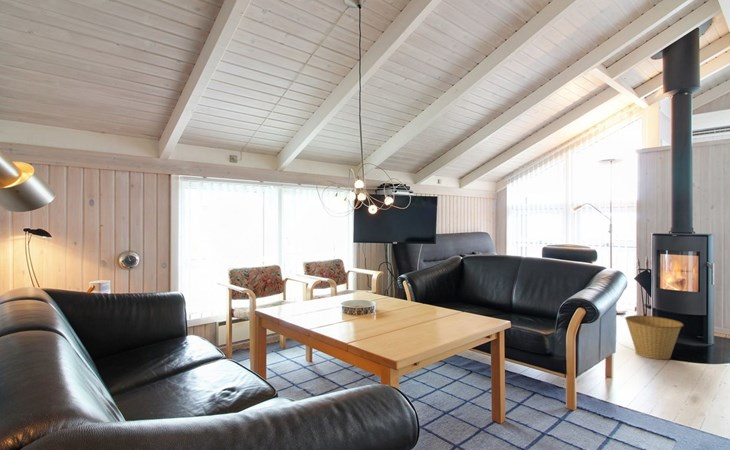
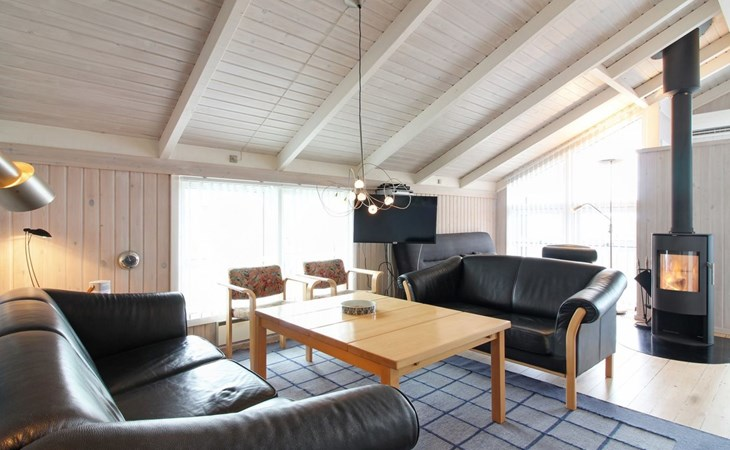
- basket (653, 337)
